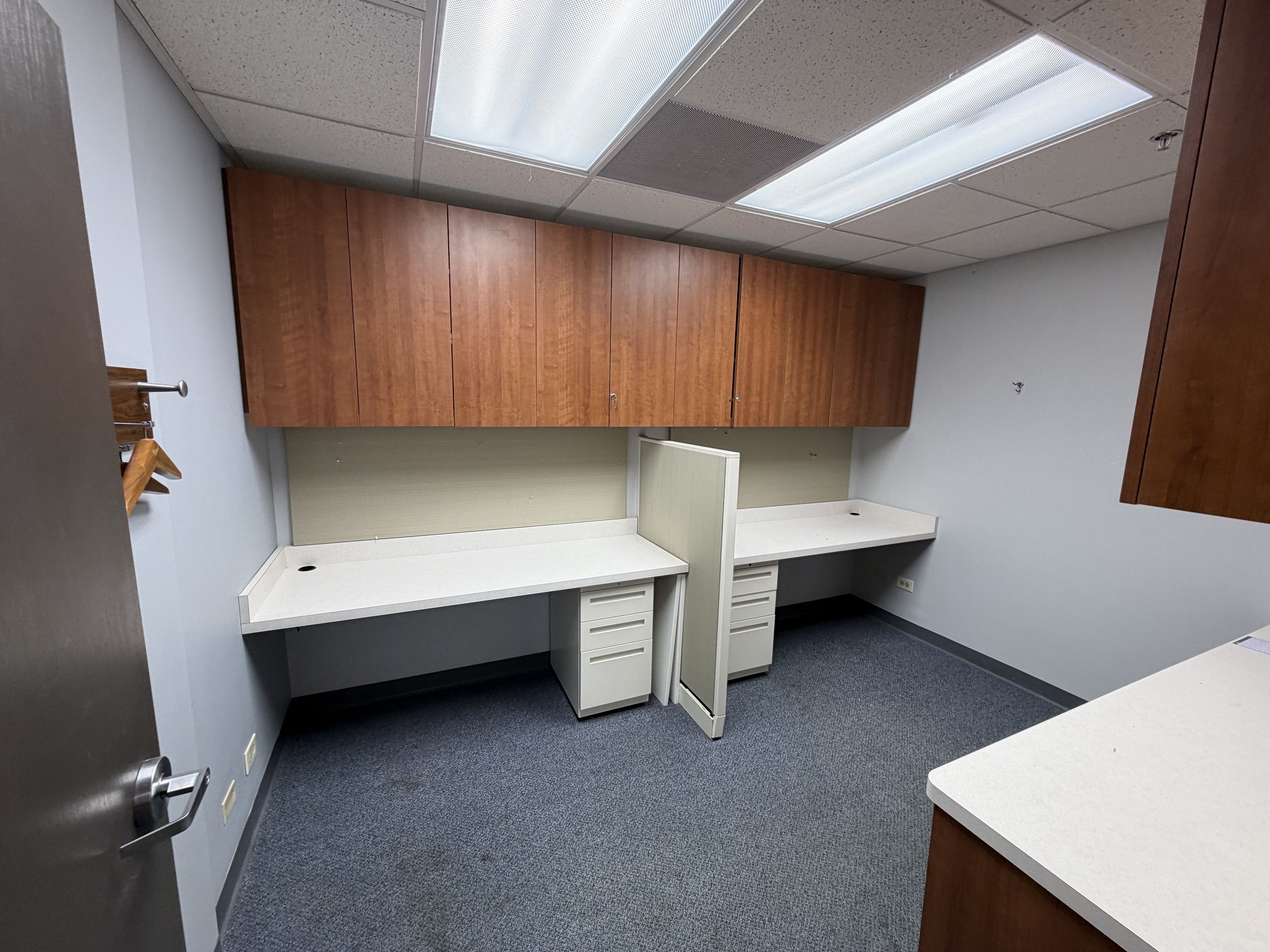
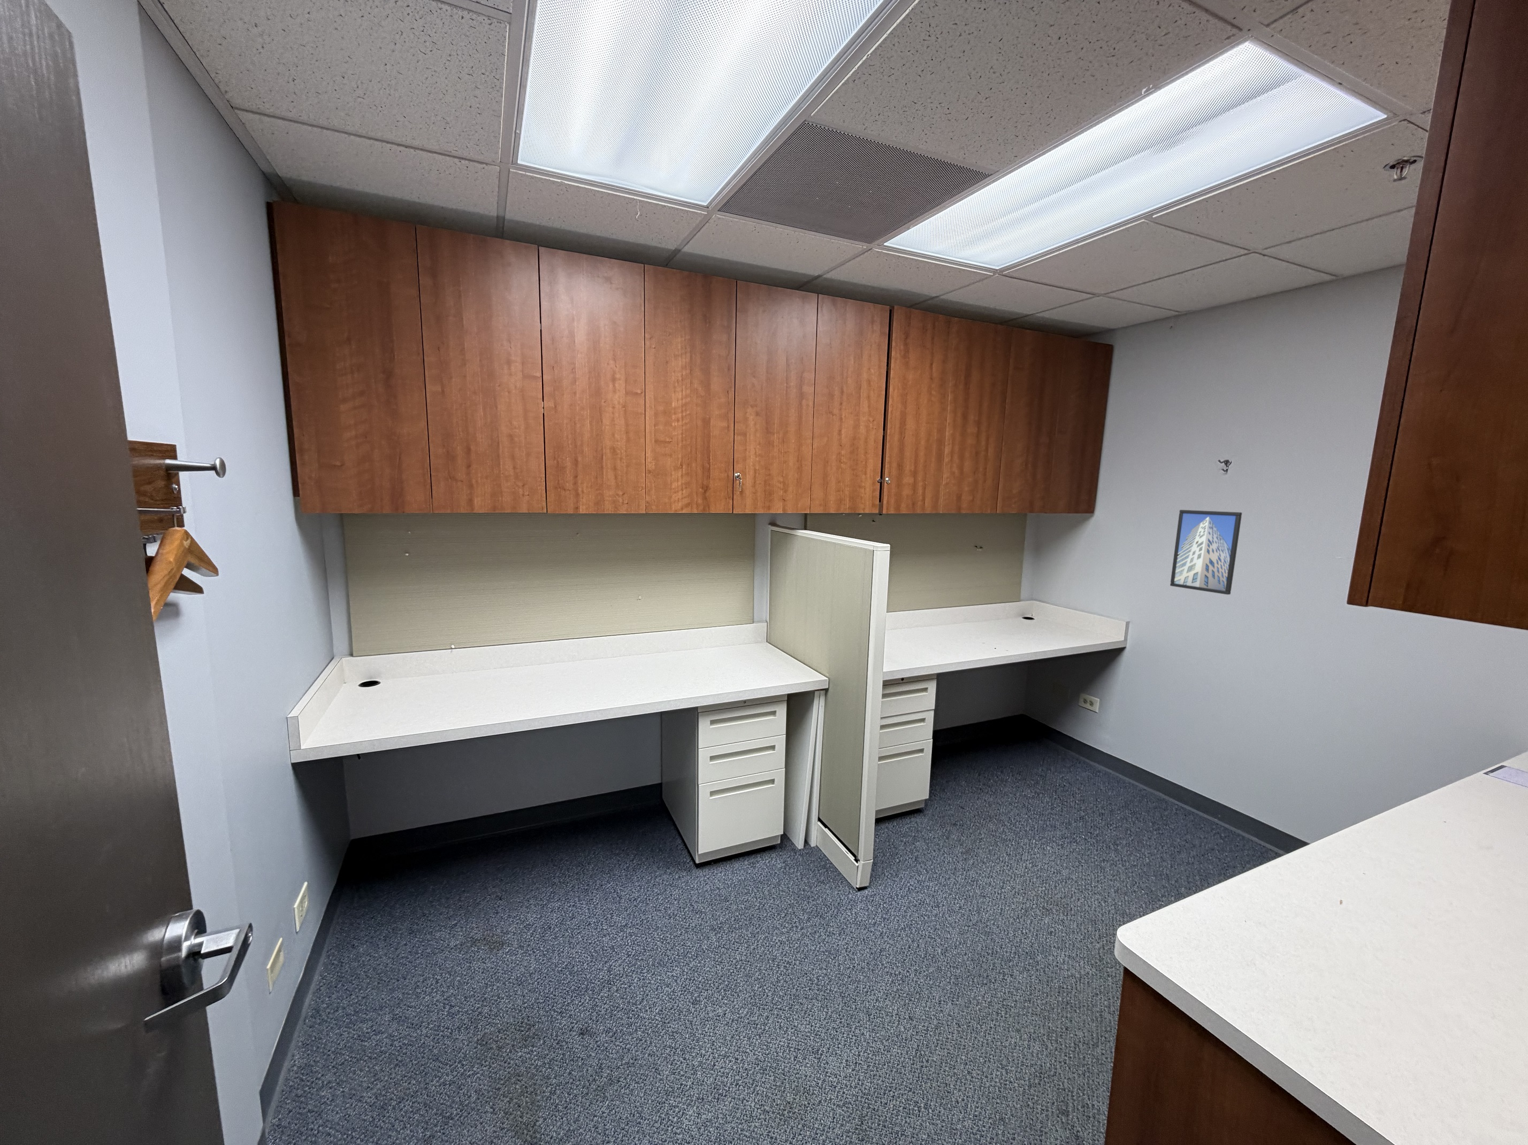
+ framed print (1204, 551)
